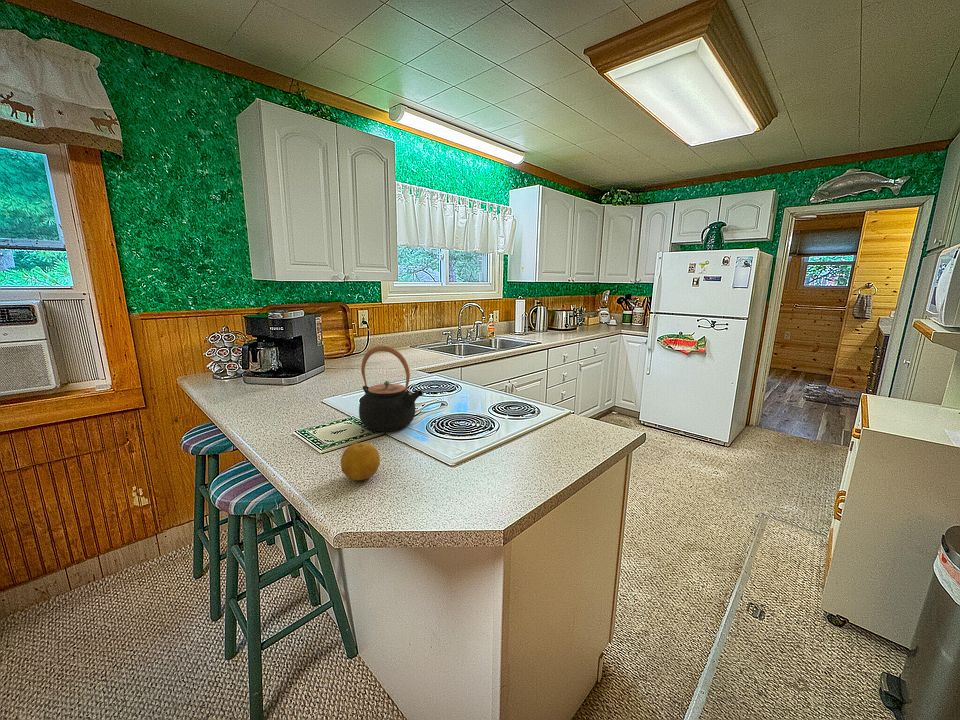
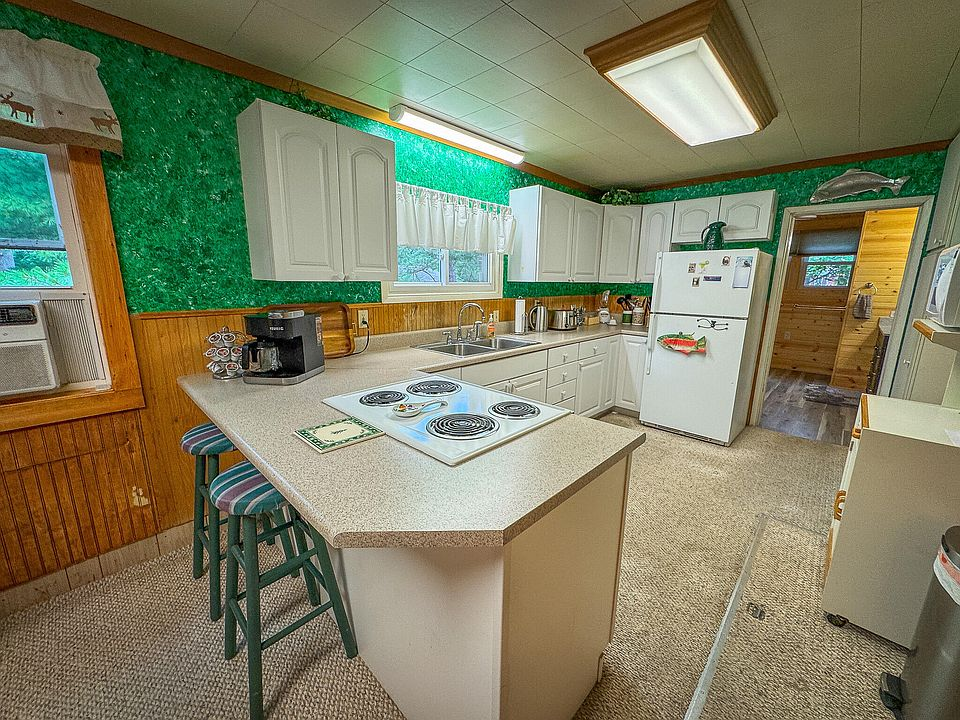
- fruit (360, 461)
- teapot (391, 386)
